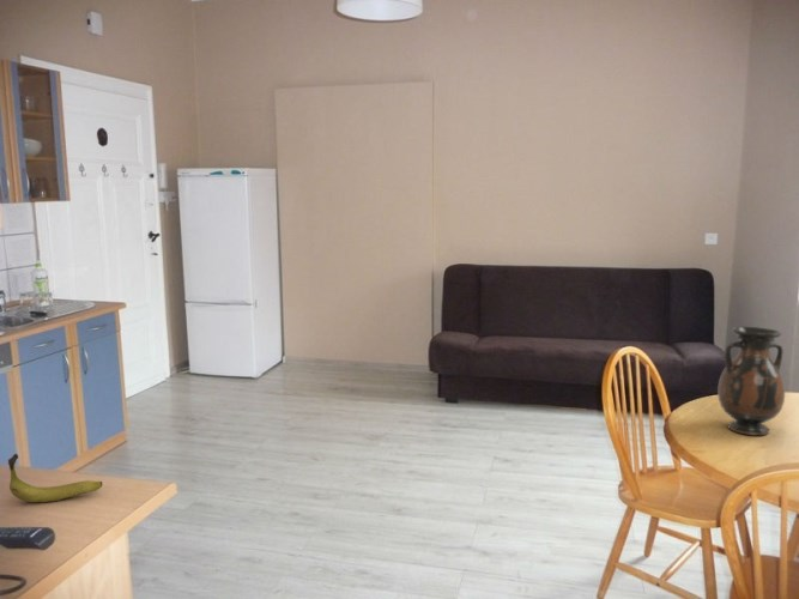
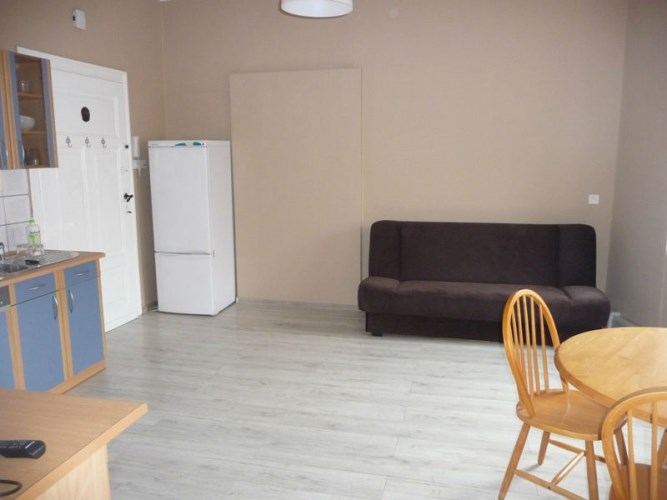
- vase (751, 380)
- banana (59, 485)
